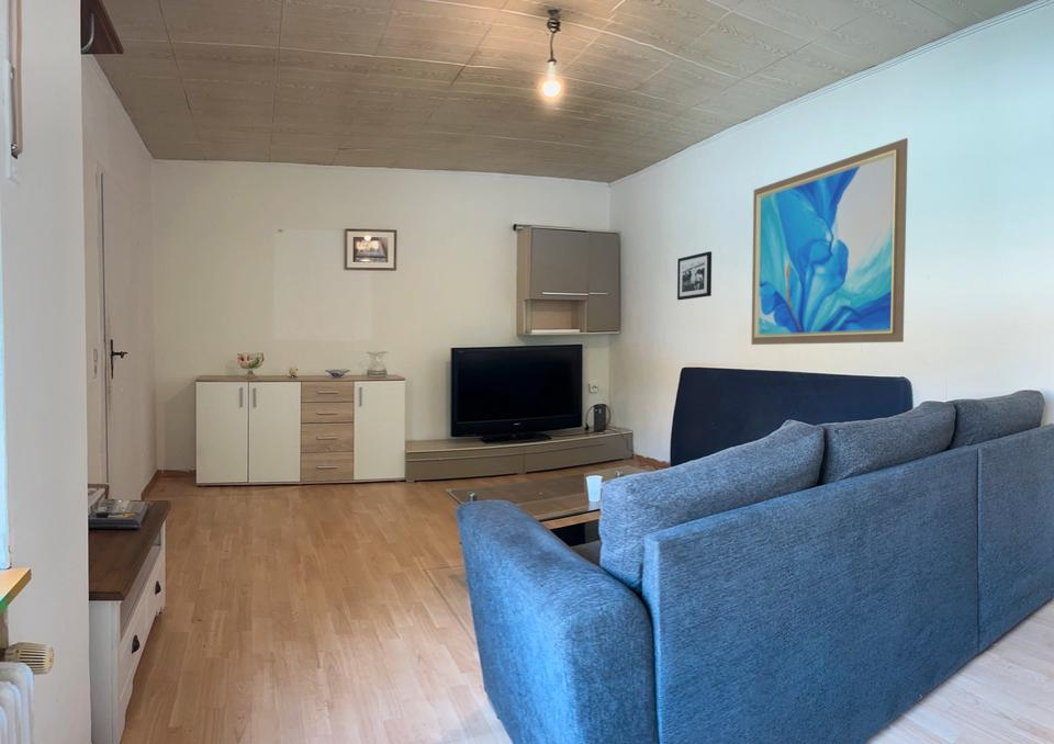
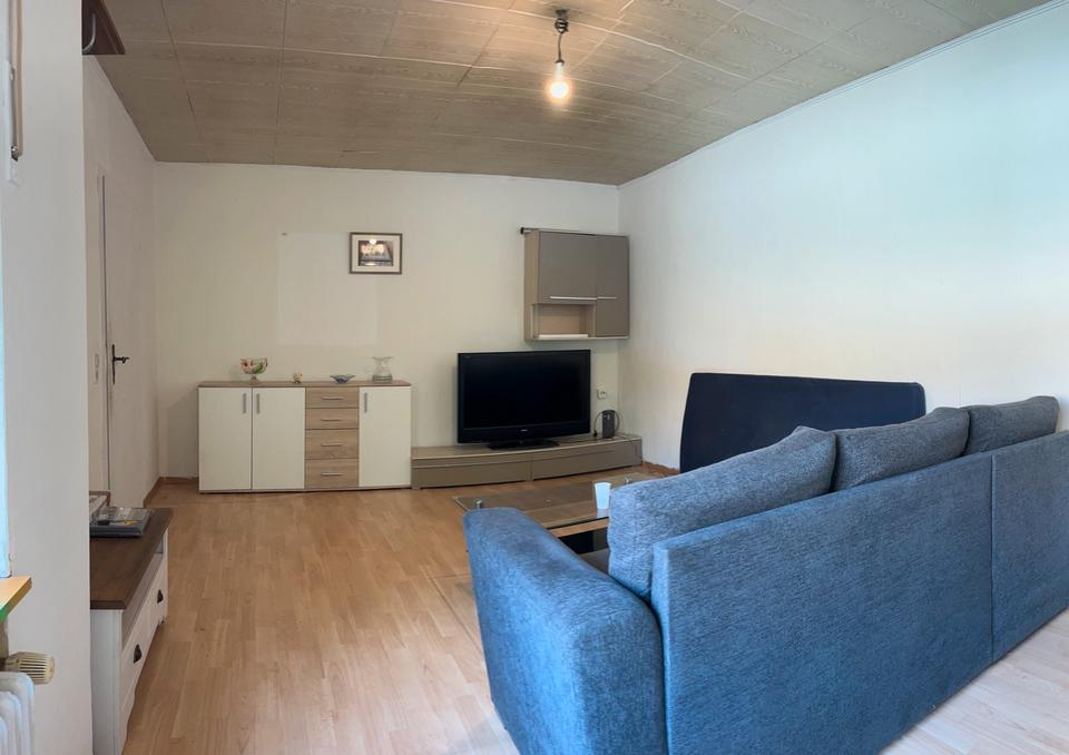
- picture frame (694, 277)
- wall art (817, 256)
